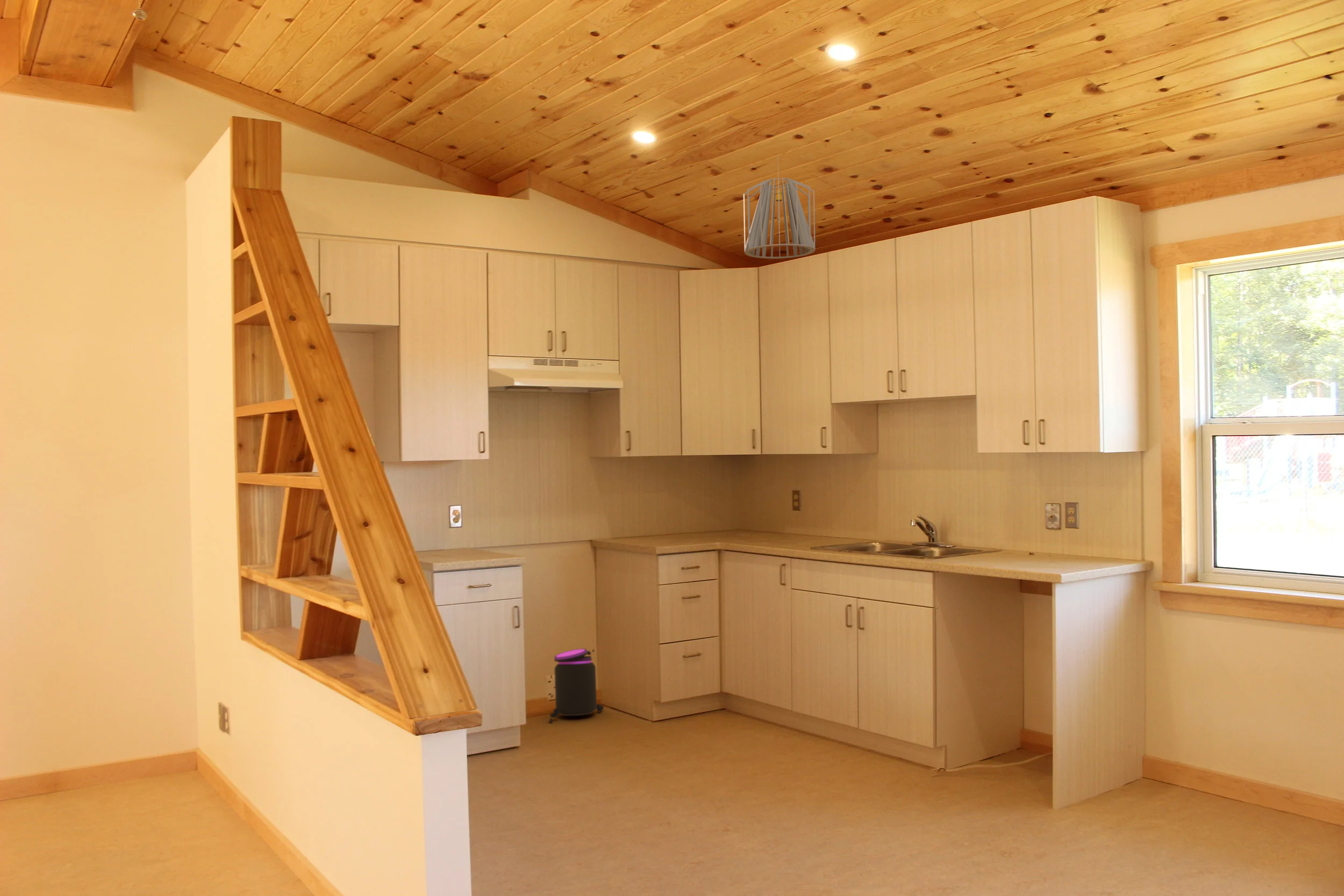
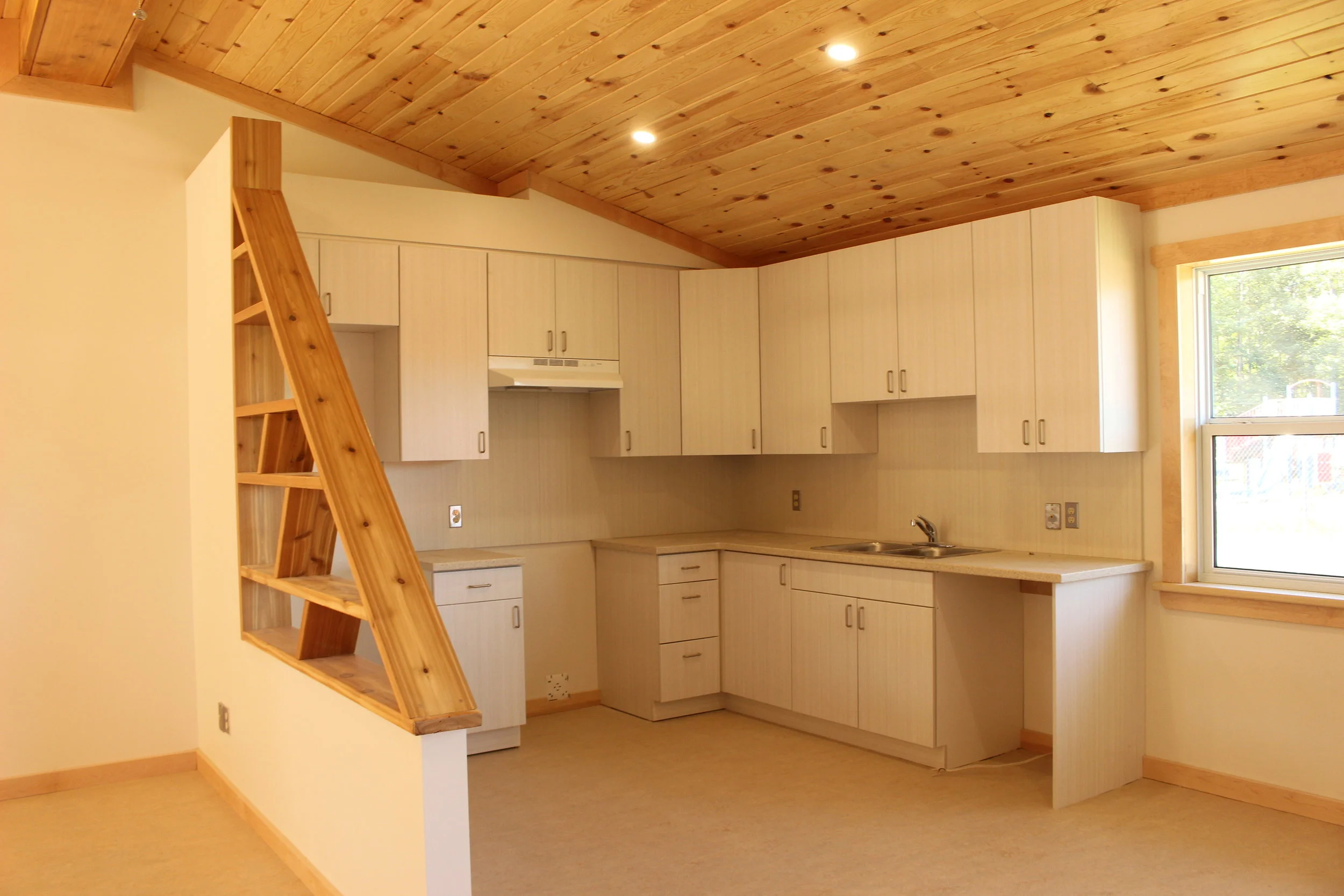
- trash can (573, 683)
- pendant light (778, 204)
